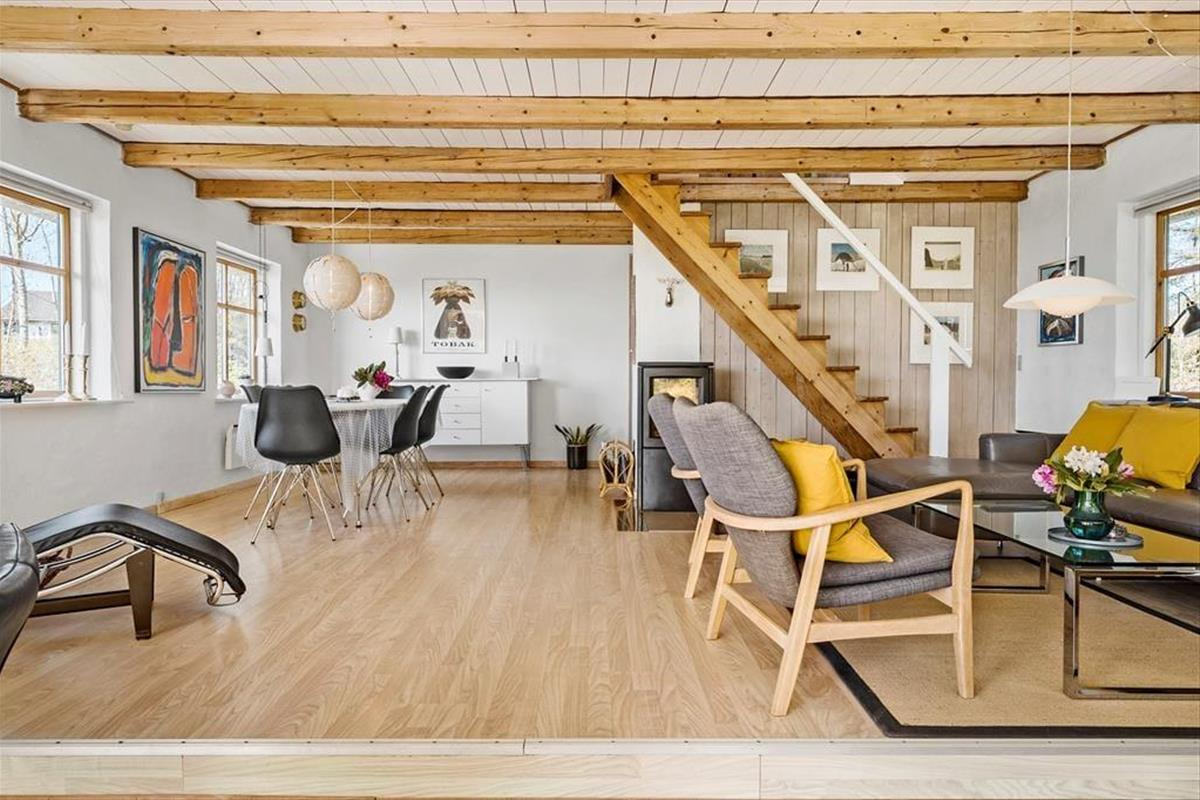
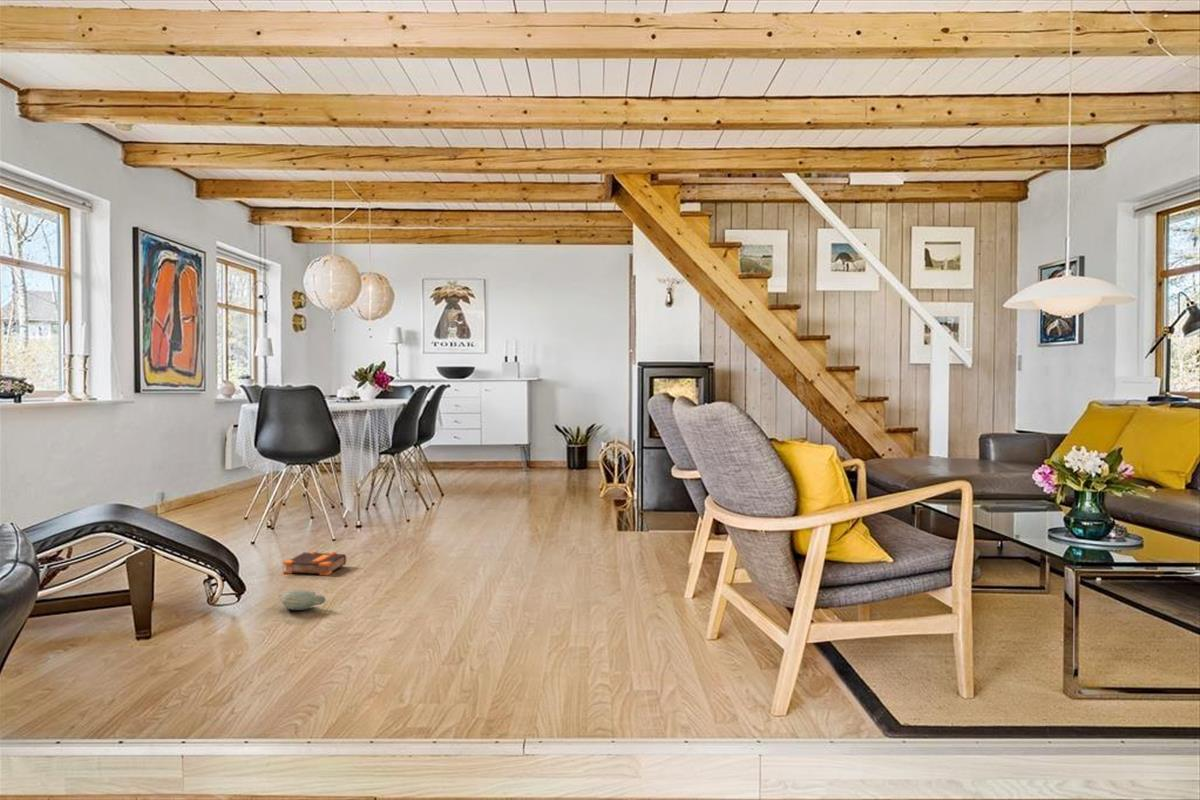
+ bible (313, 562)
+ plush toy (296, 600)
